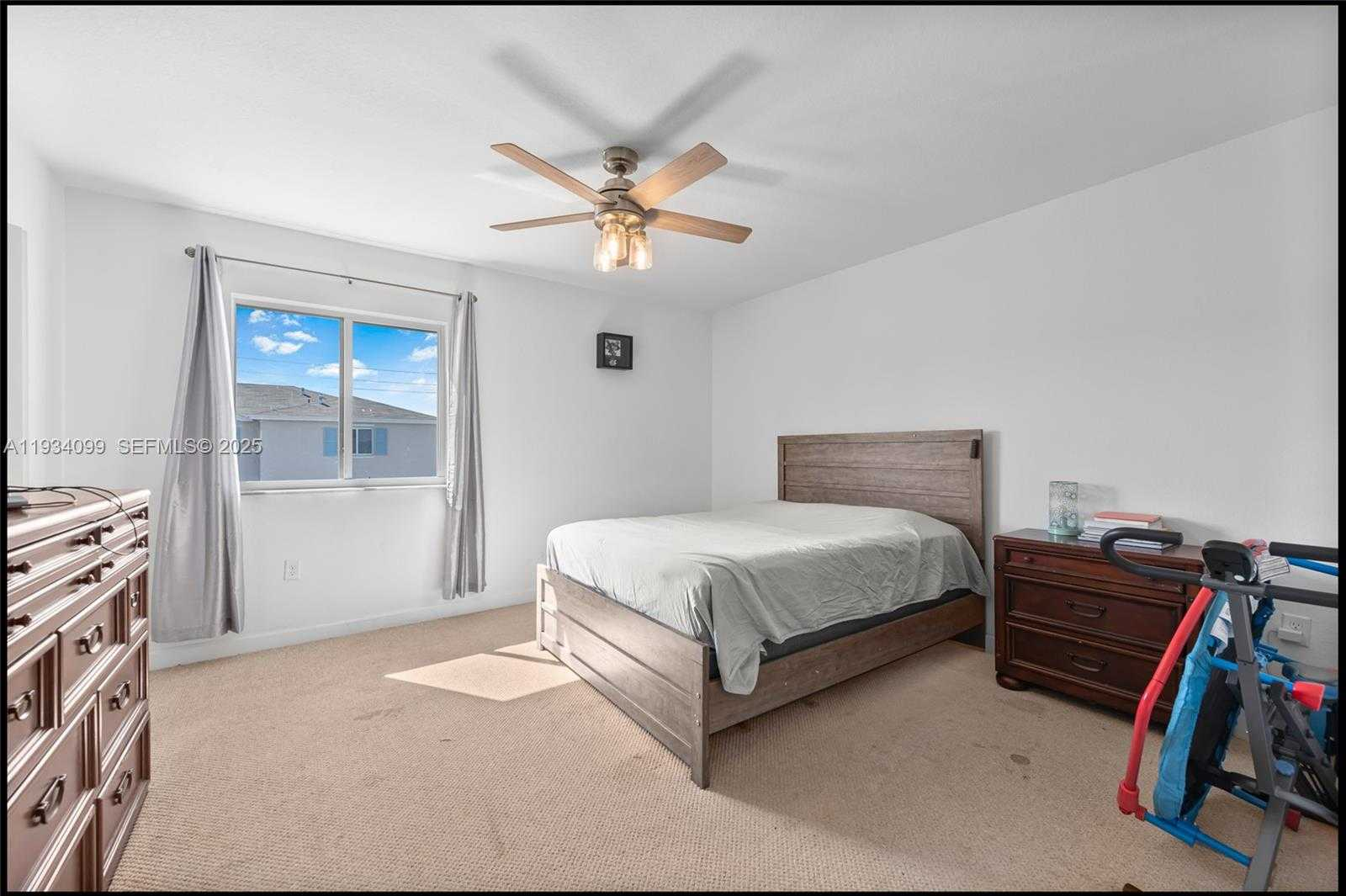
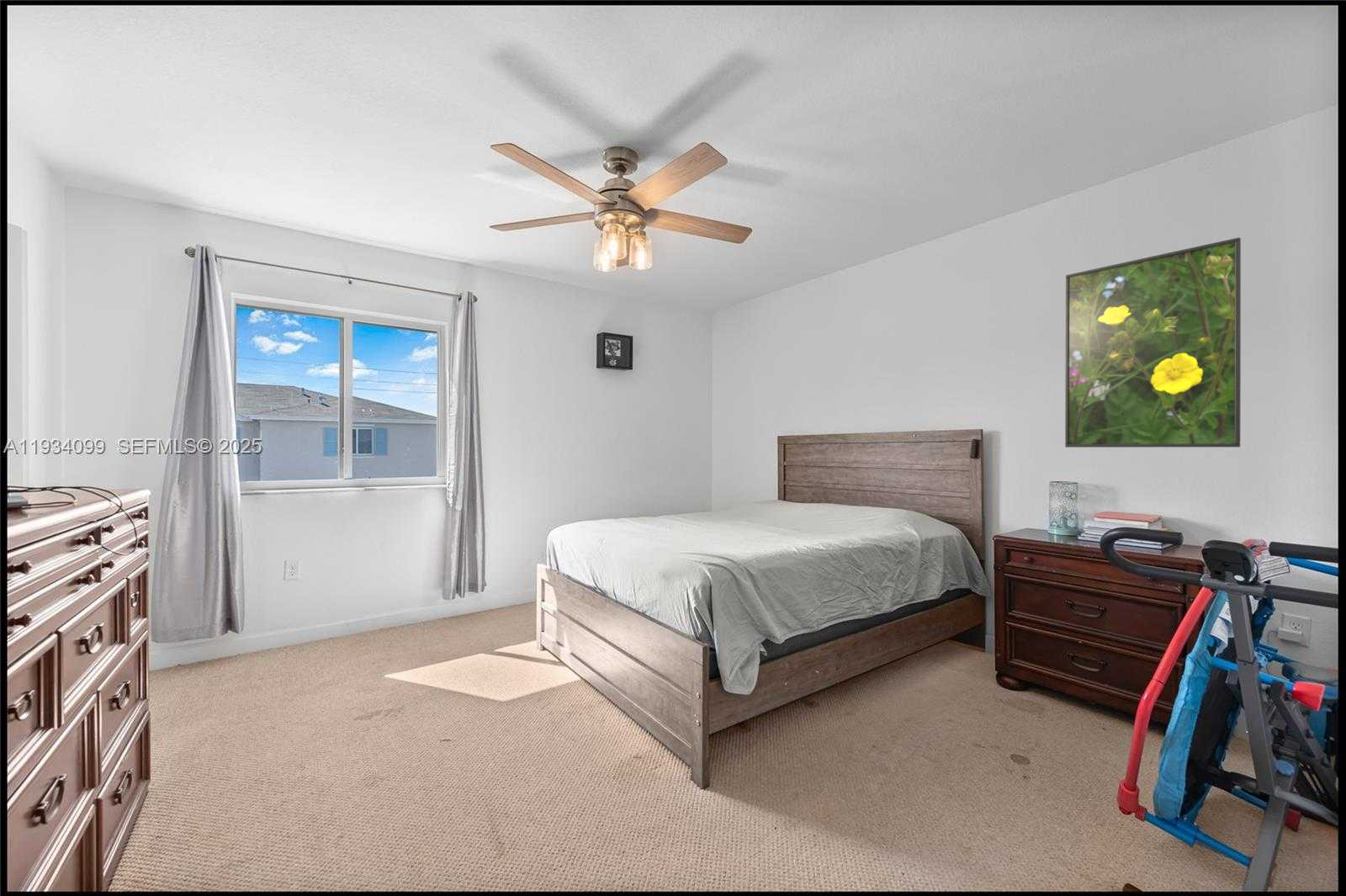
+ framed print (1144, 353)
